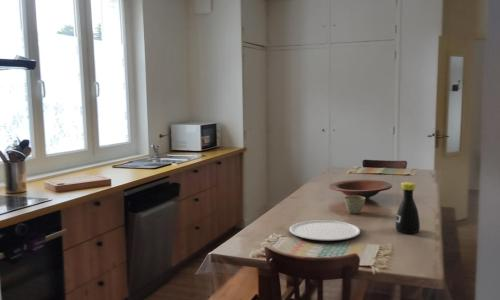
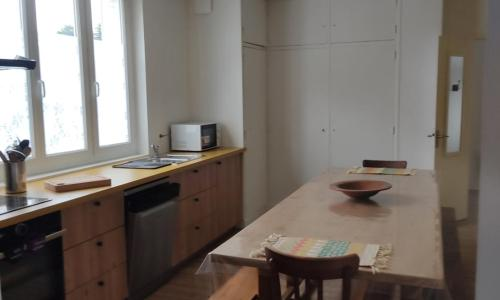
- flower pot (354, 205)
- bottle (408, 207)
- plate (324, 230)
